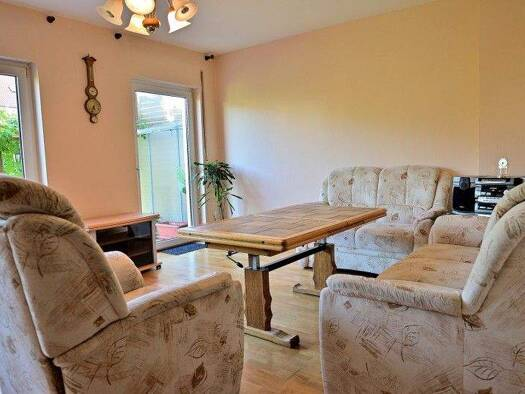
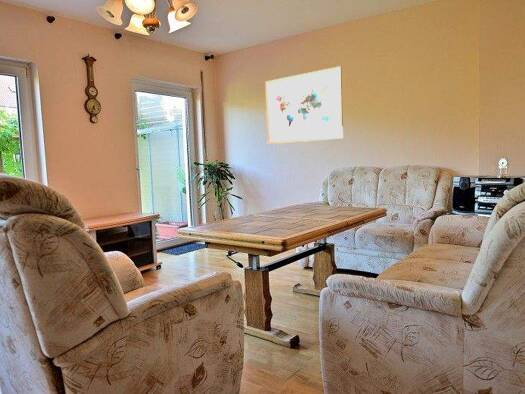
+ wall art (301, 108)
